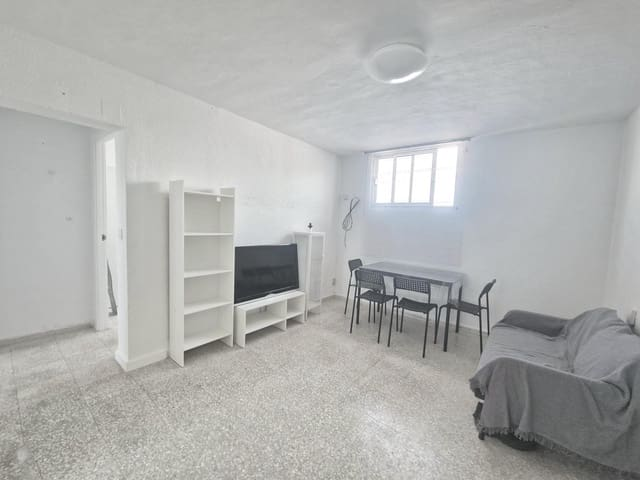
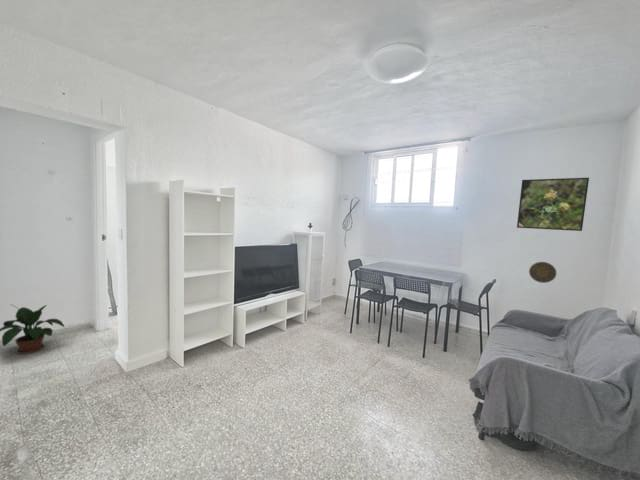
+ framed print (550, 204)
+ potted plant (28, 324)
+ decorative plate (542, 272)
